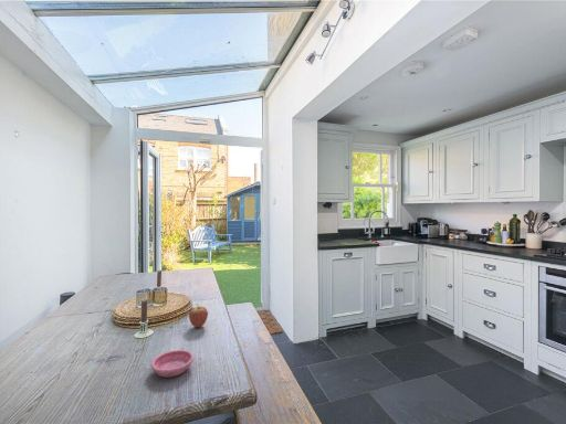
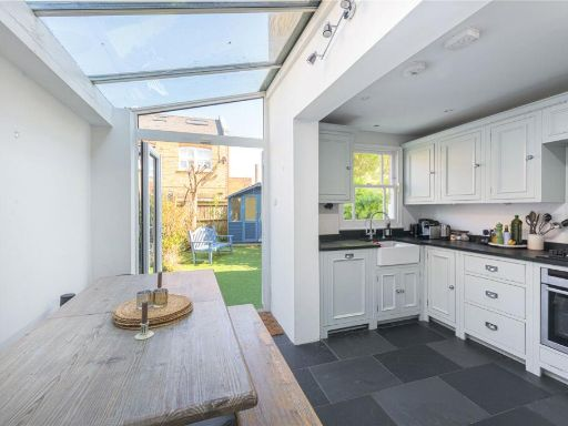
- saucer (172, 363)
- fruit (198, 315)
